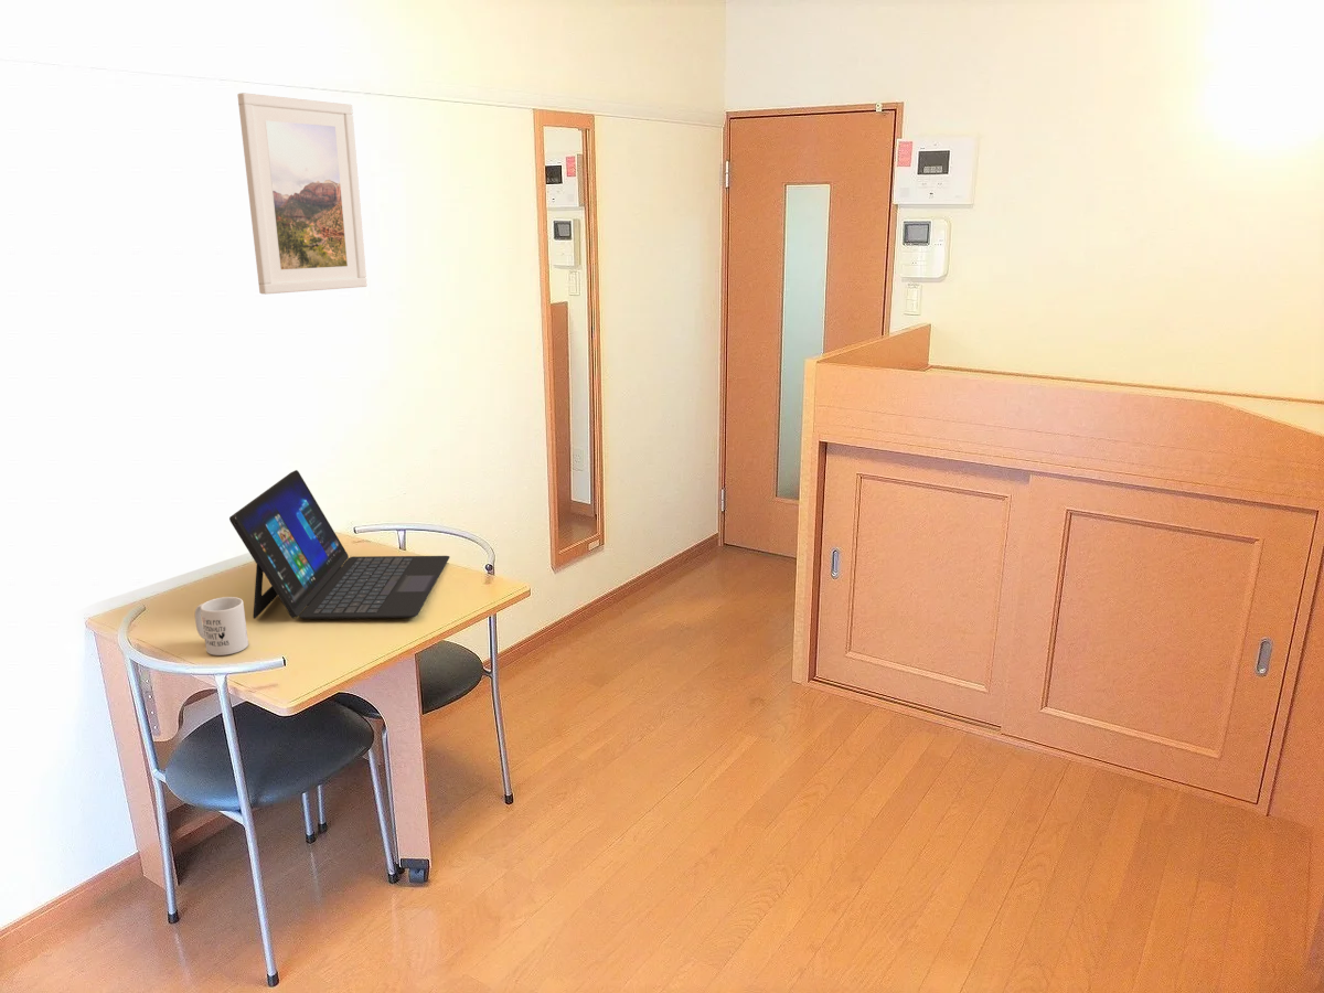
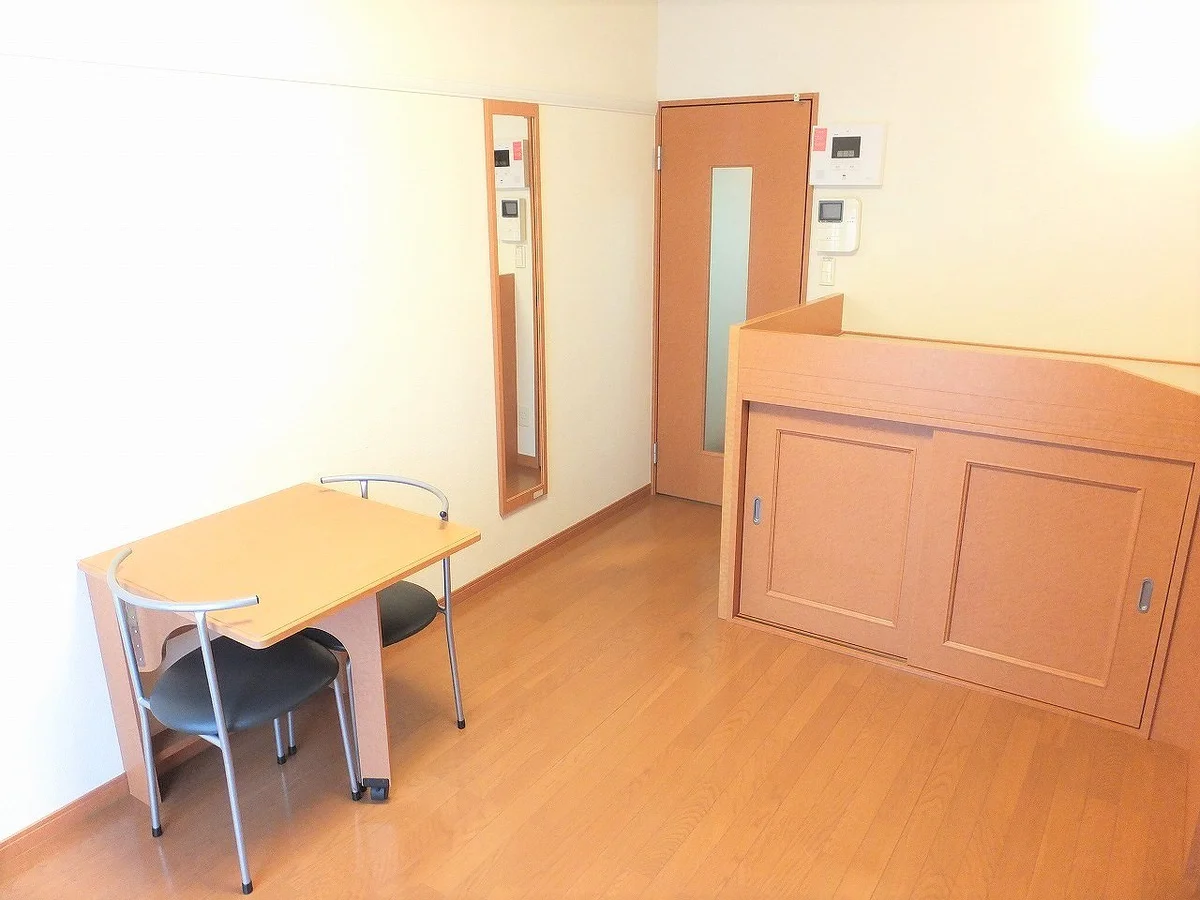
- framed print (307, 196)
- laptop (340, 542)
- mug (217, 623)
